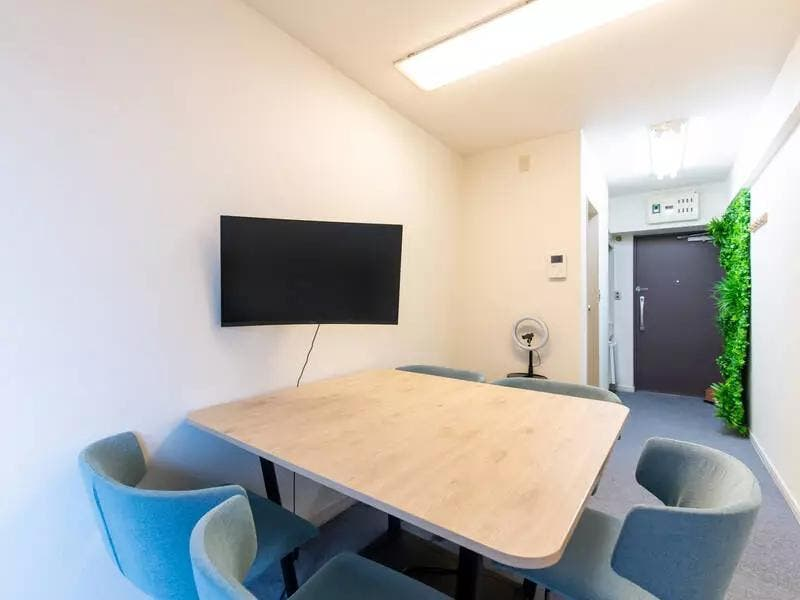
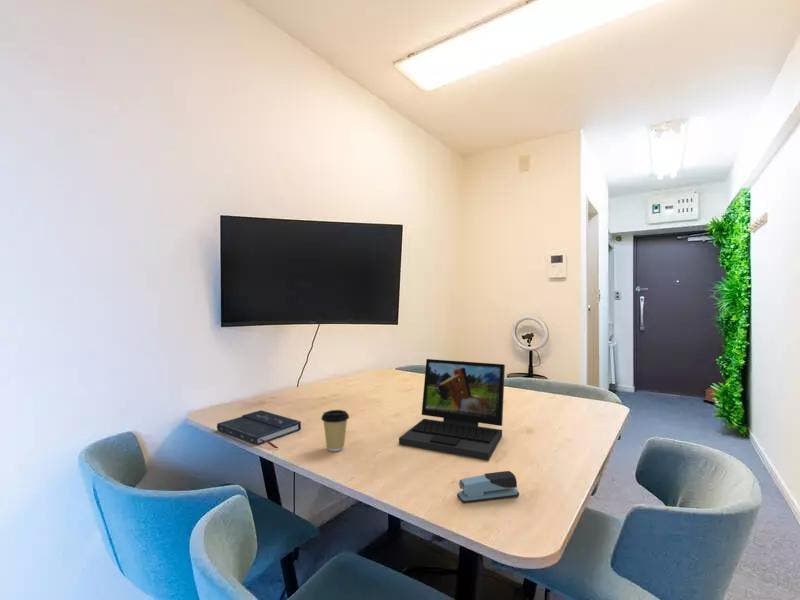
+ coffee cup (335, 429)
+ book (266, 428)
+ laptop (454, 401)
+ stapler (488, 485)
